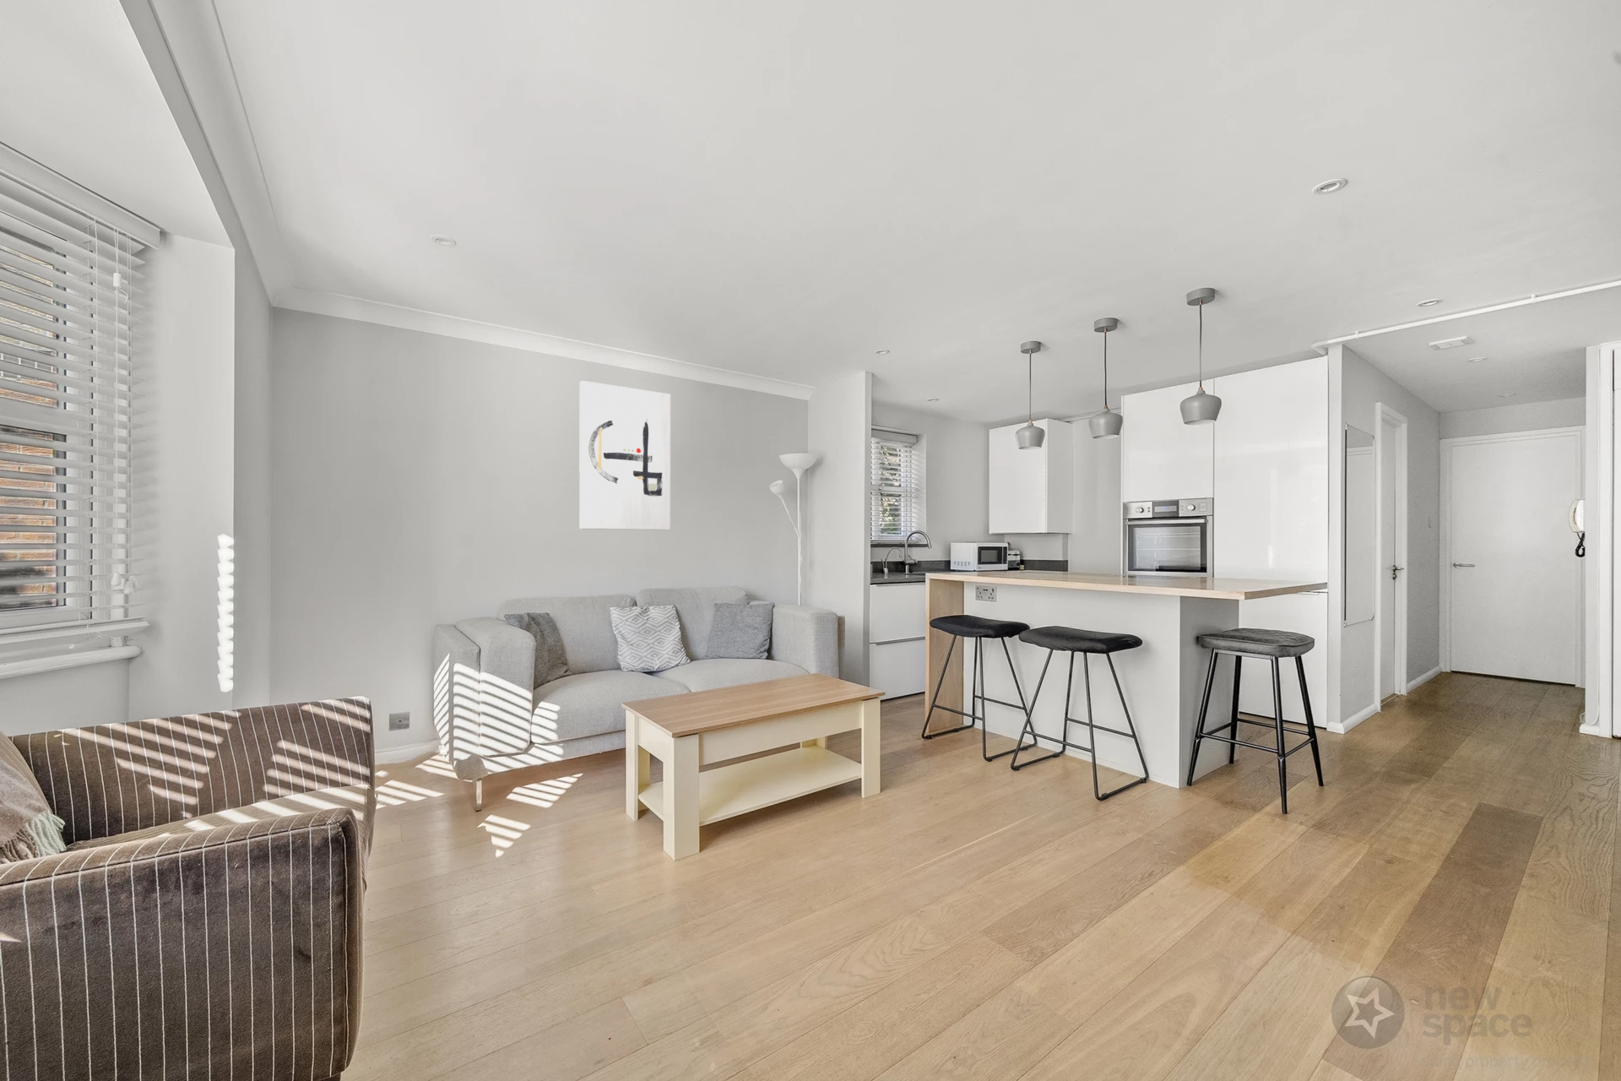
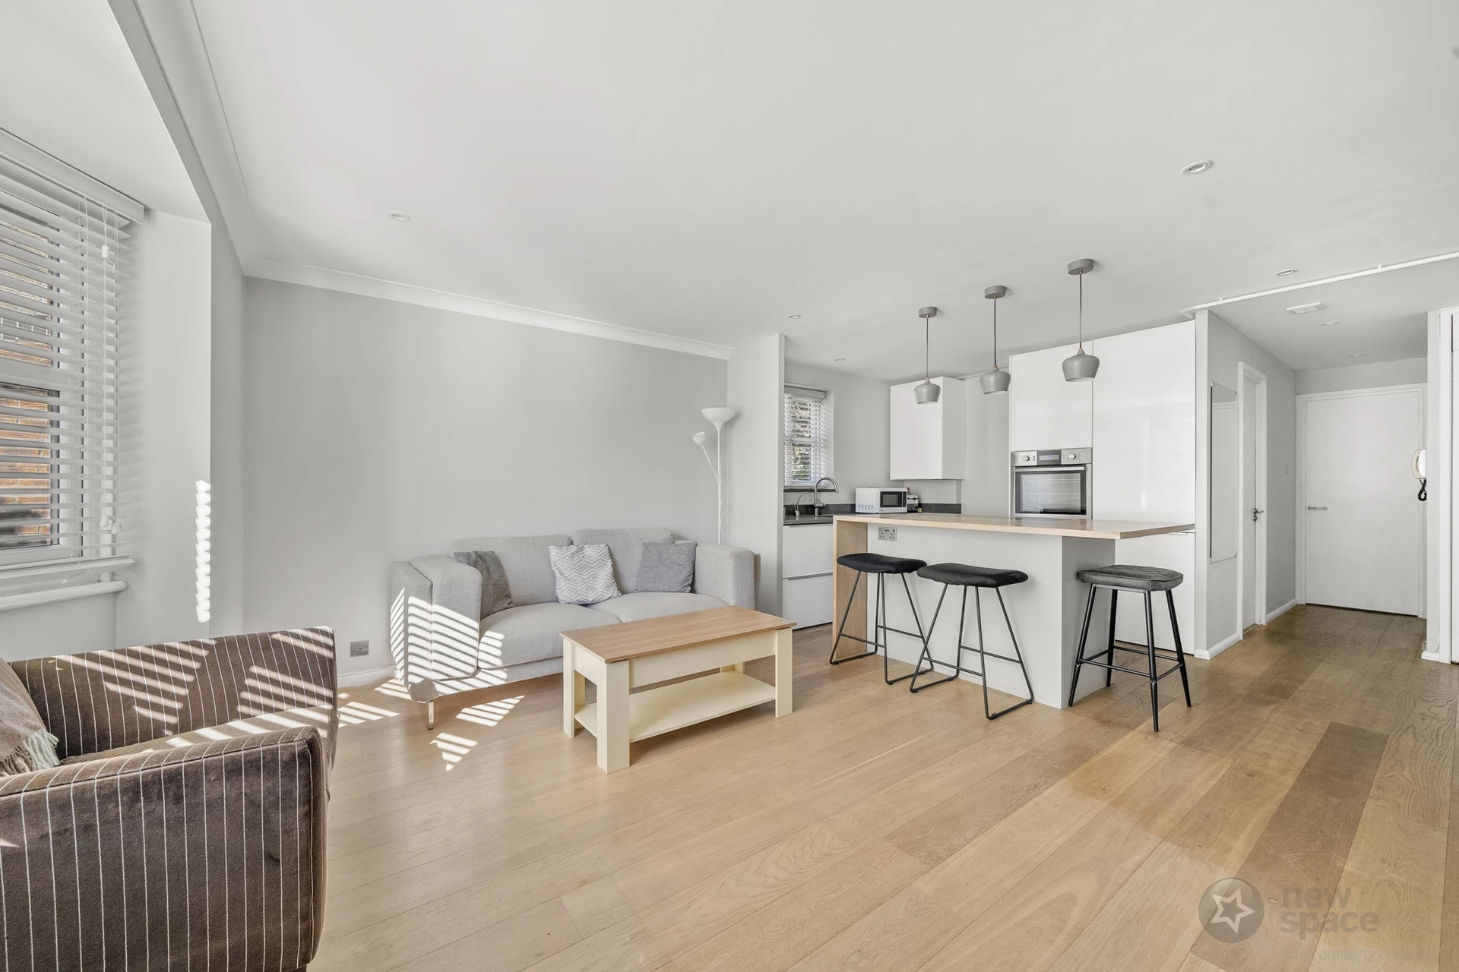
- wall art (626, 458)
